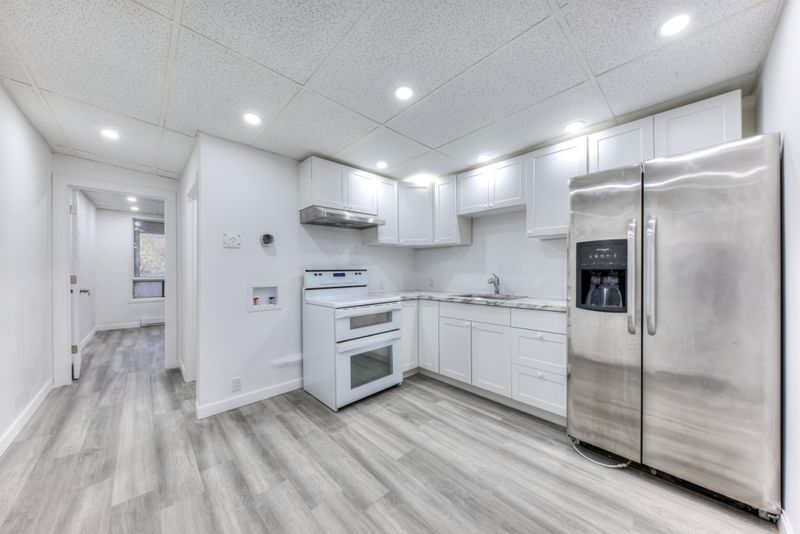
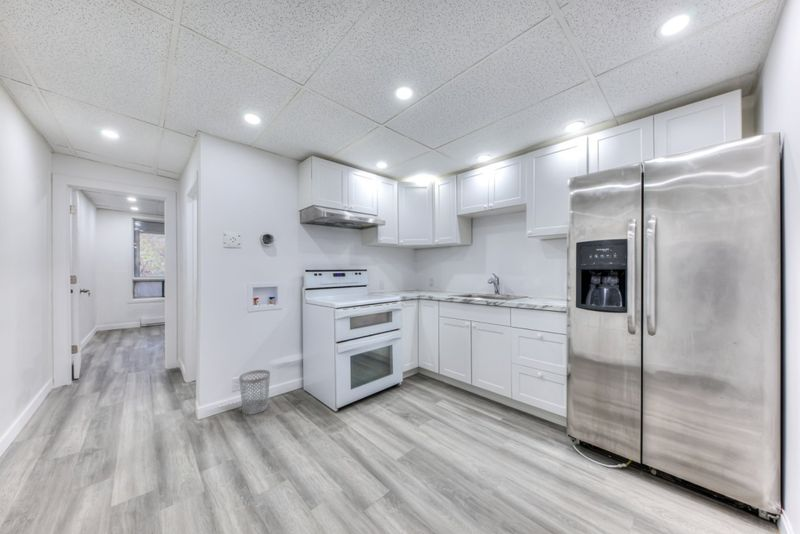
+ wastebasket (255, 391)
